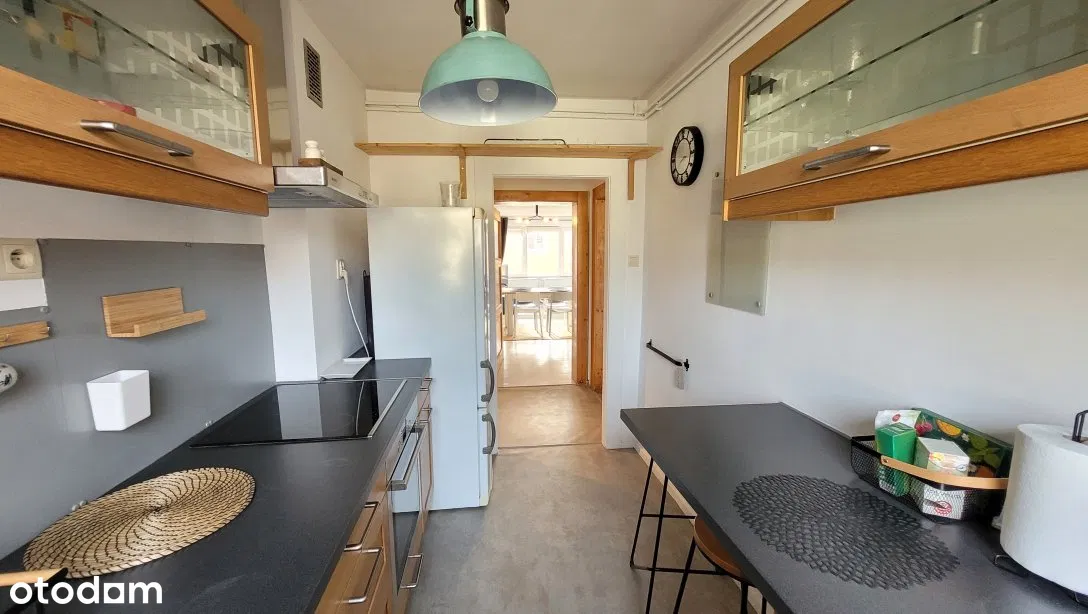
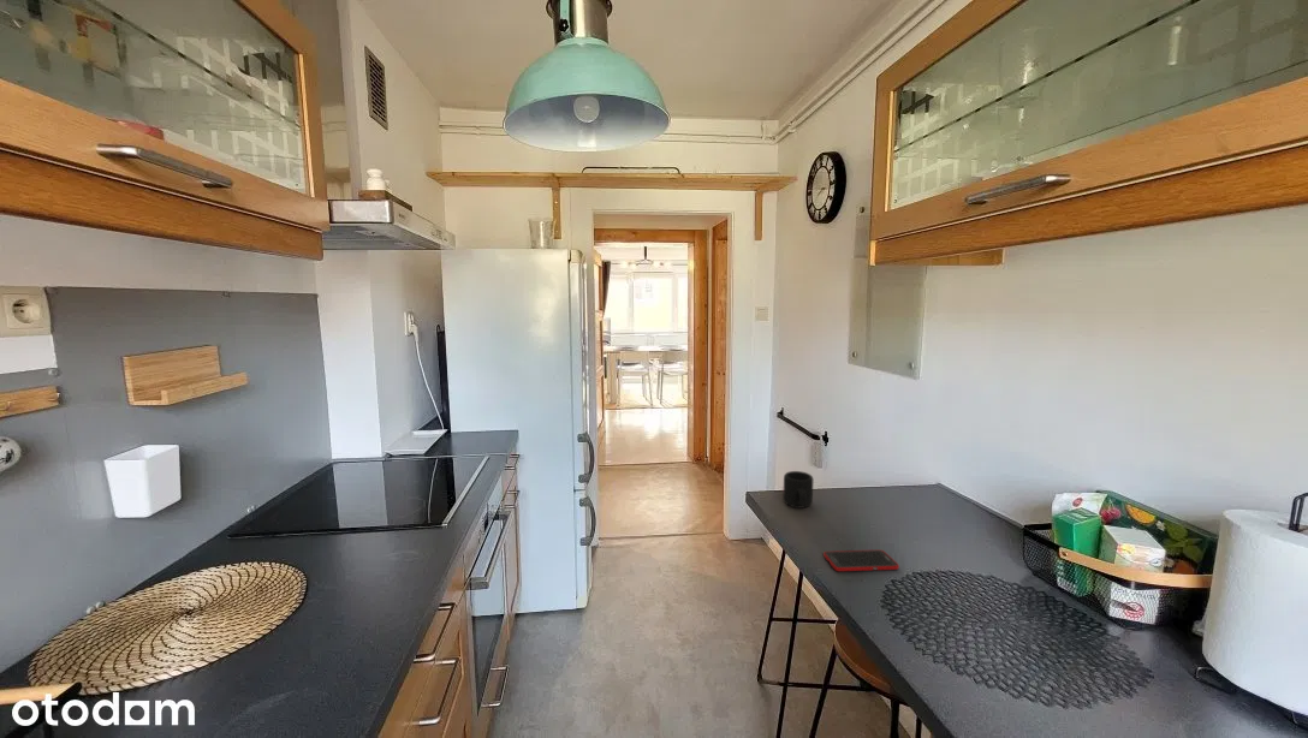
+ mug (798, 492)
+ cell phone (860, 560)
